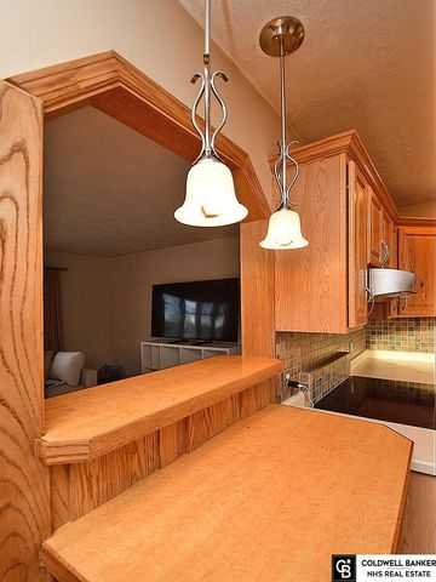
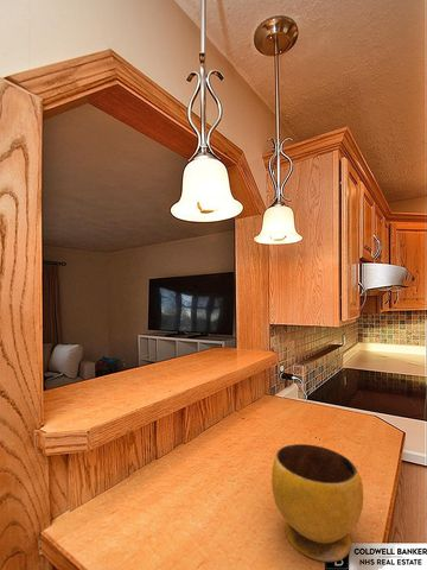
+ bowl (316, 495)
